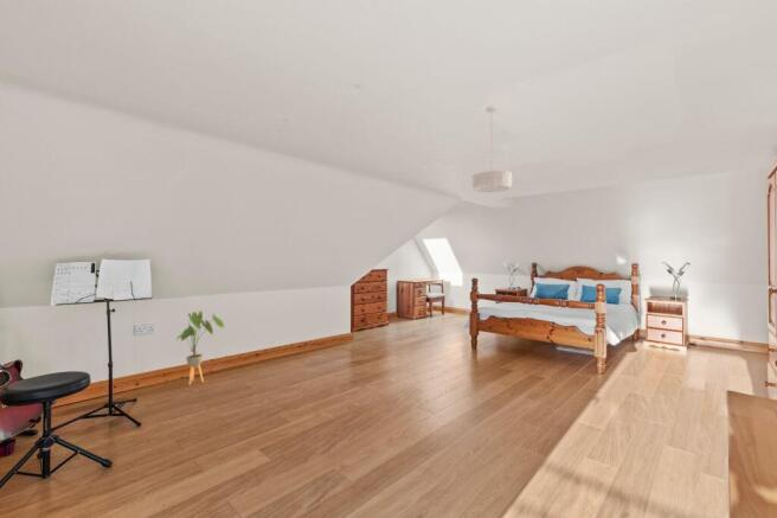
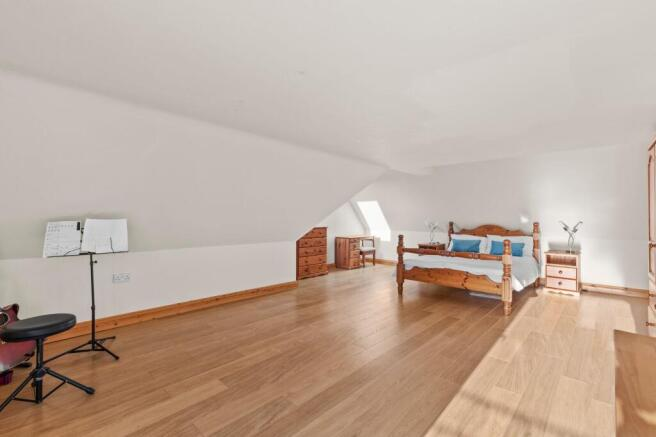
- house plant (195, 346)
- ceiling light fixture (492, 149)
